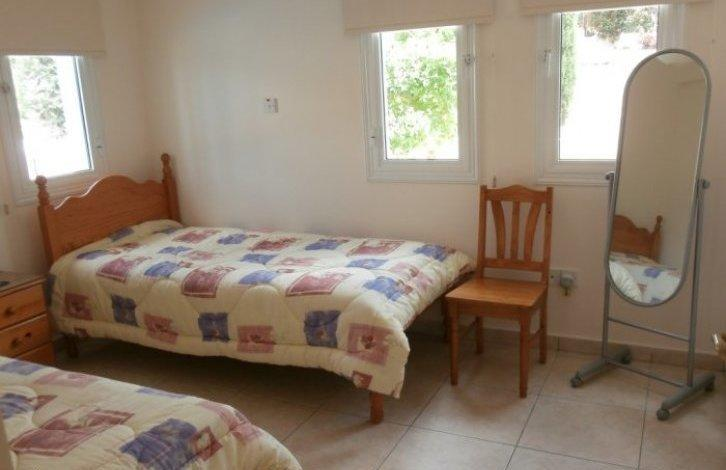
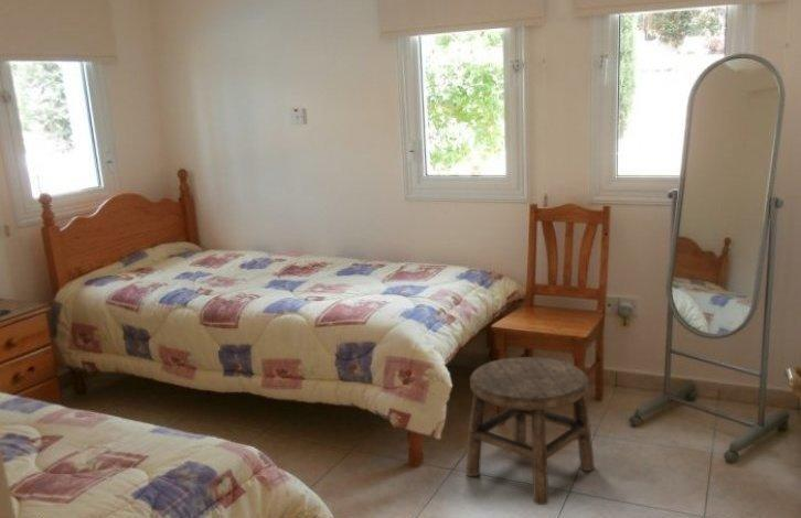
+ stool (532, 423)
